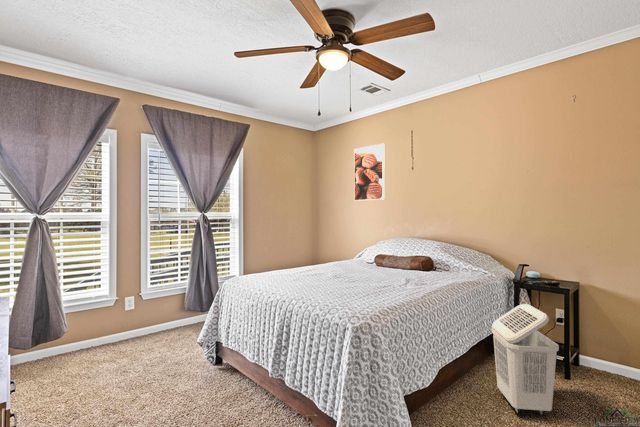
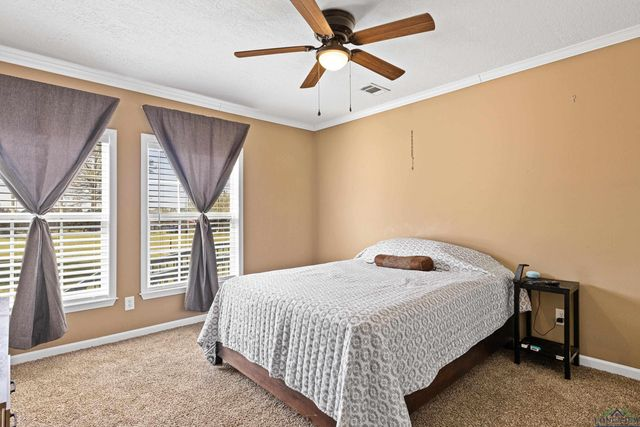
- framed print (368, 173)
- laundry basket (523, 357)
